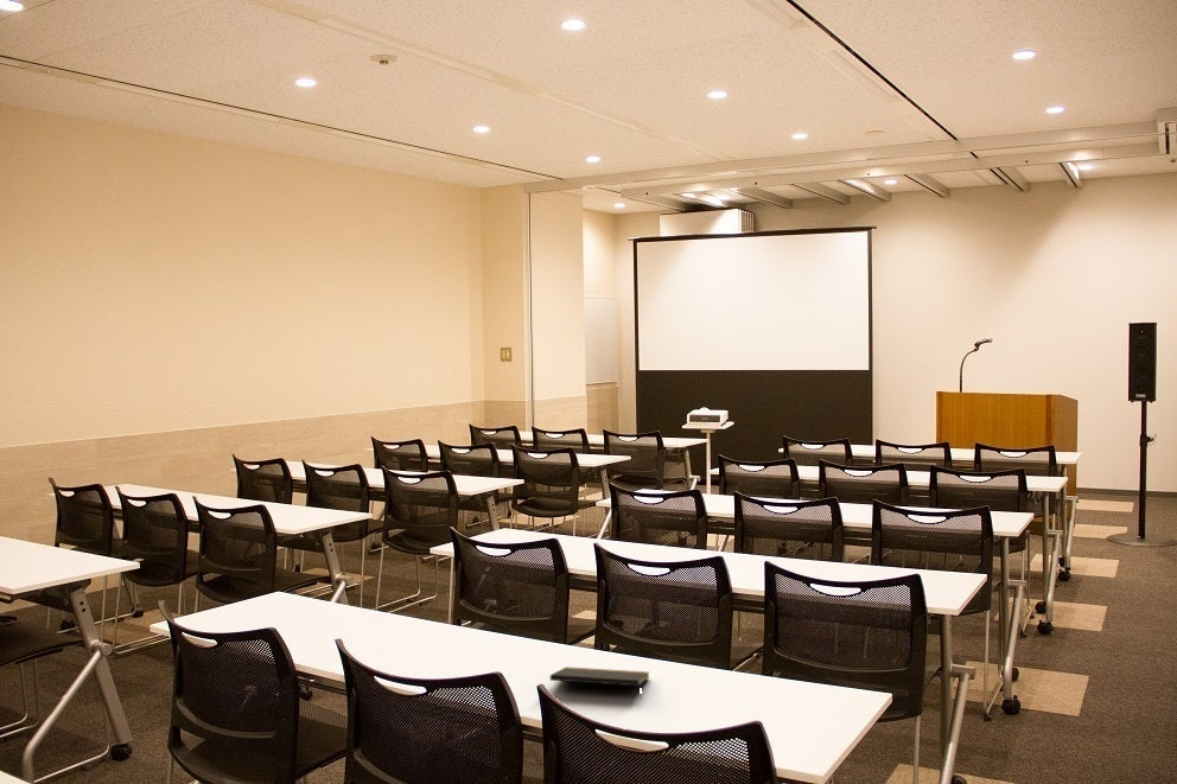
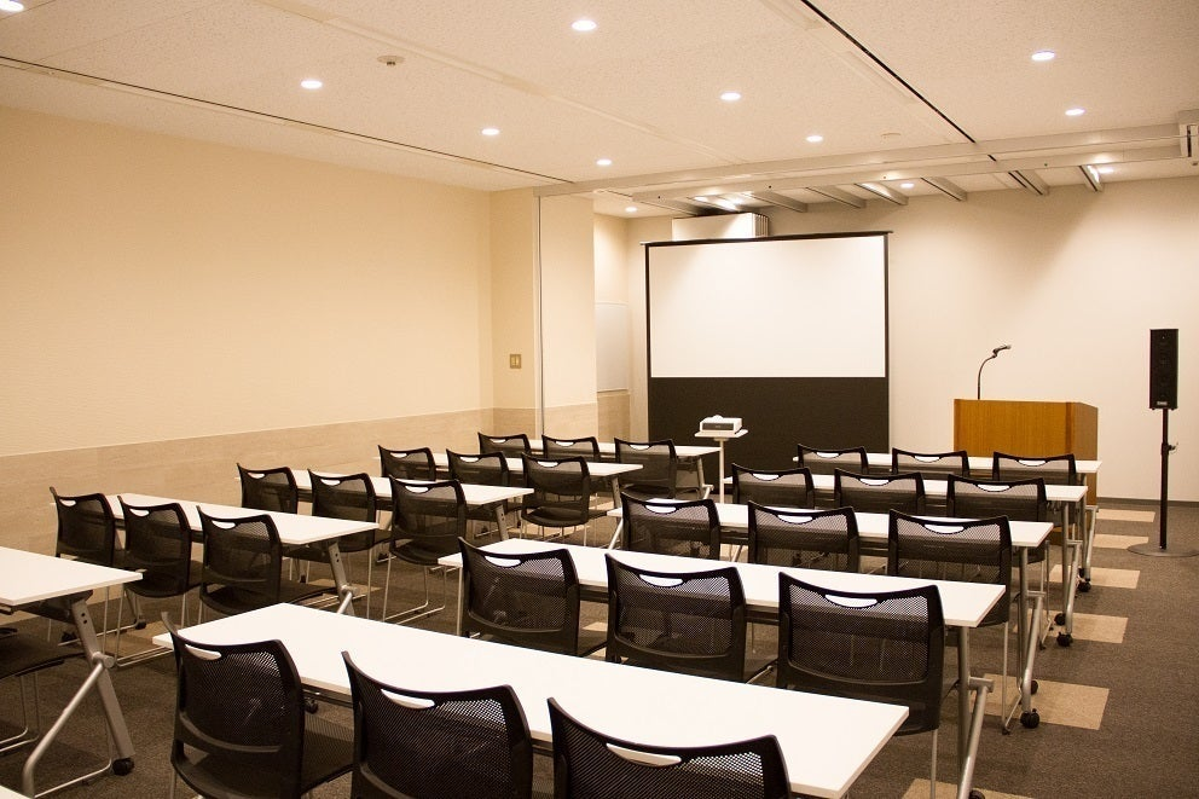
- notepad (600, 676)
